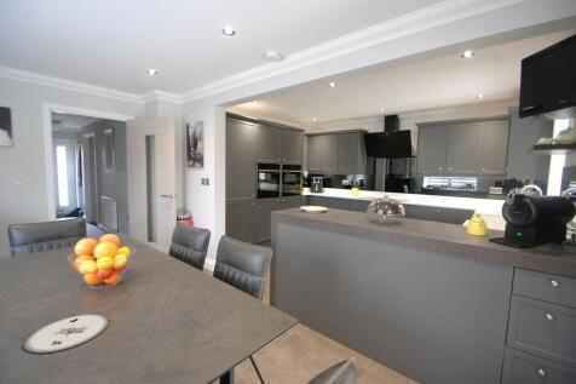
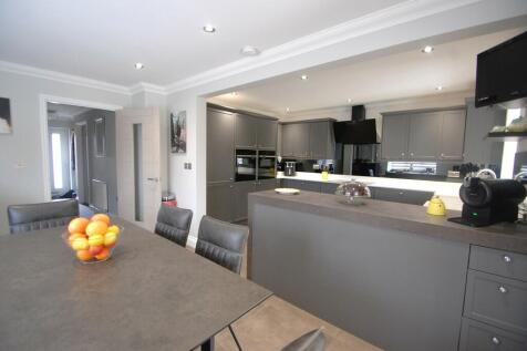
- plate (69, 329)
